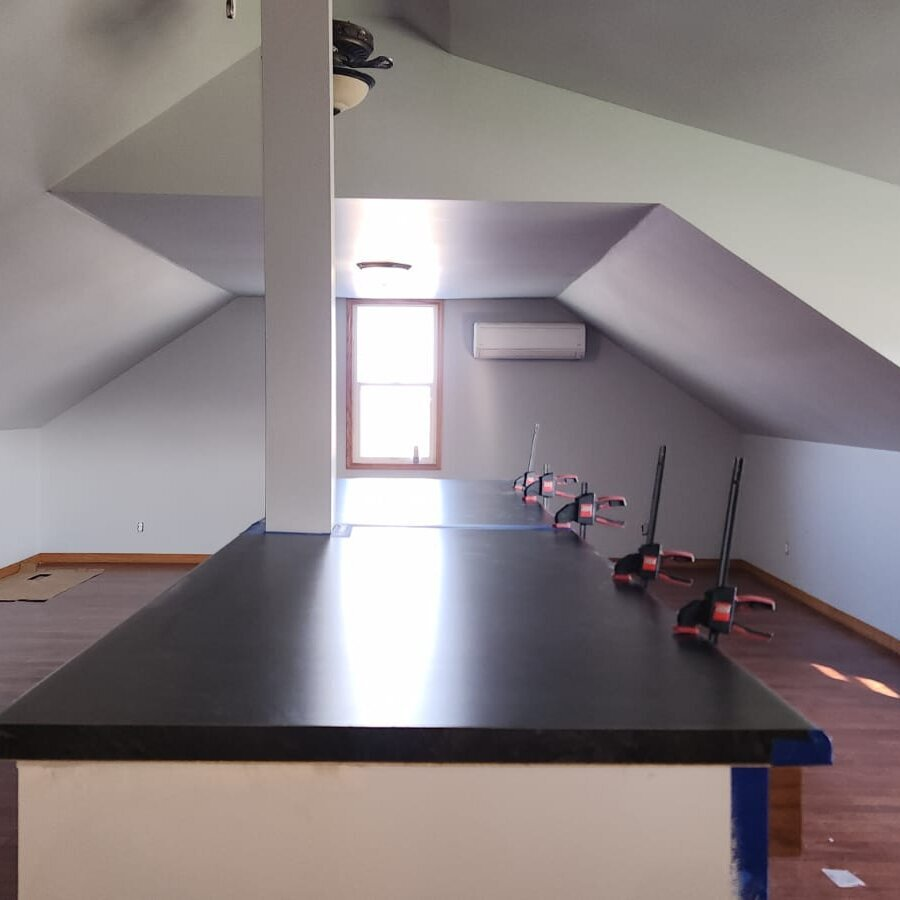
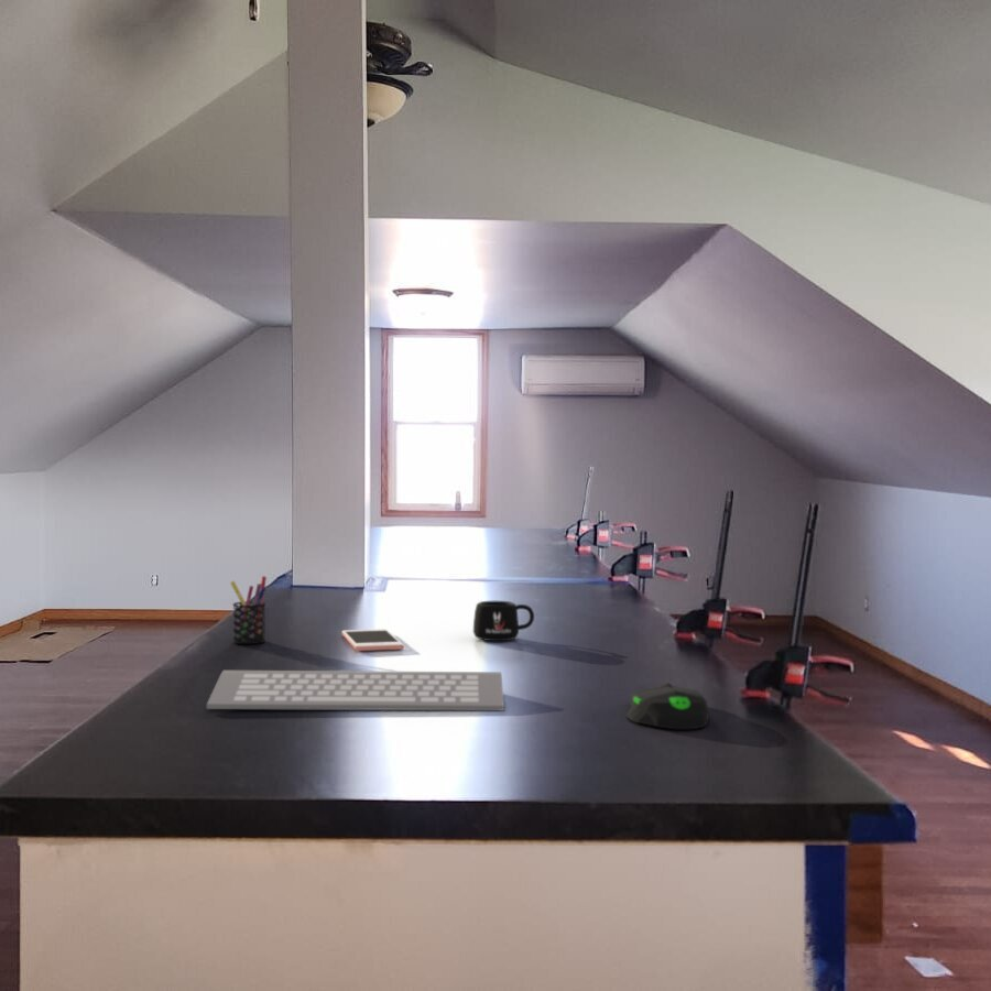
+ cell phone (371, 639)
+ pen holder (252, 608)
+ computer mouse (665, 699)
+ mug (503, 620)
+ computer keyboard (359, 689)
